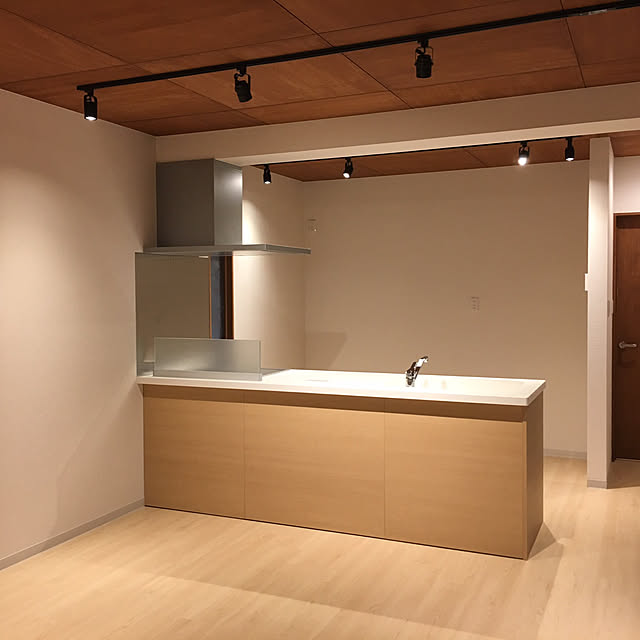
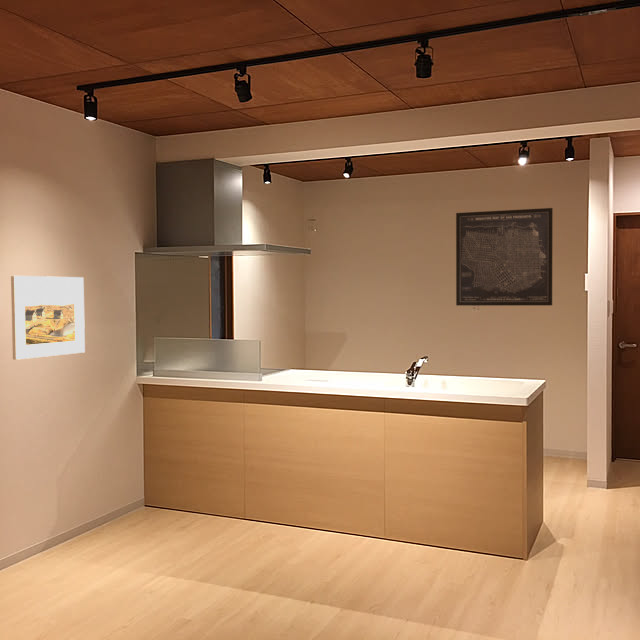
+ wall art (503, 258)
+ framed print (50, 316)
